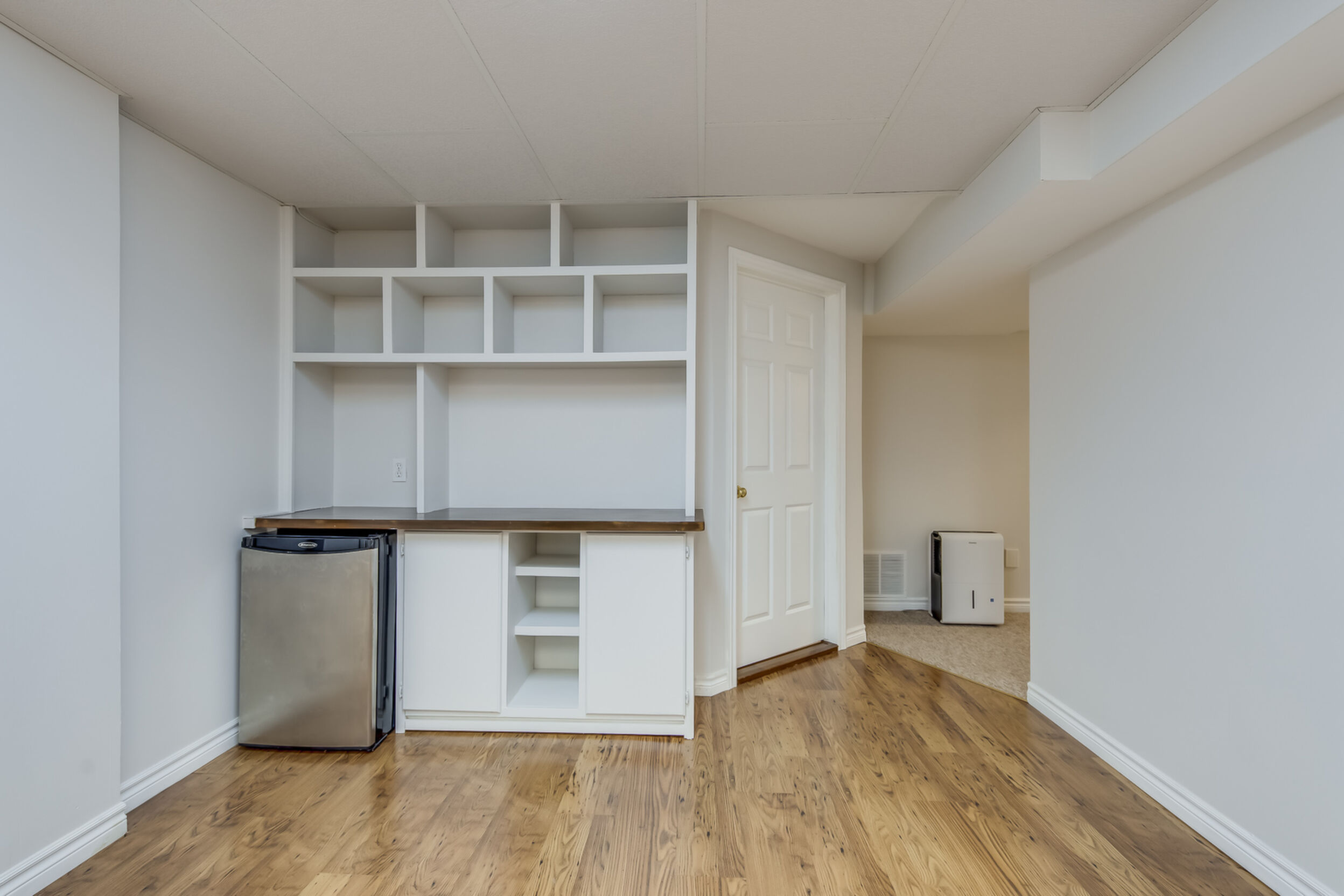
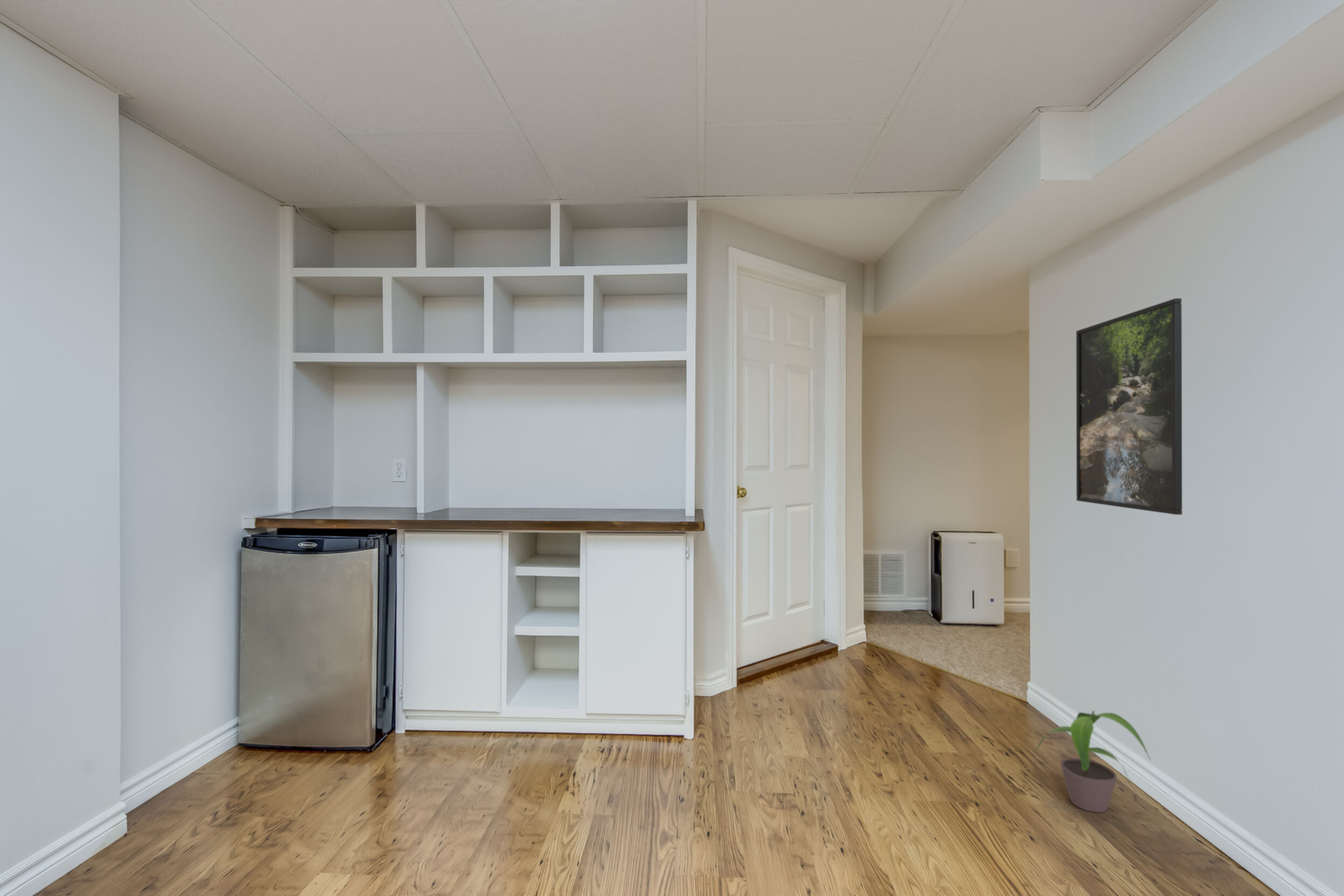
+ potted plant (1089, 757)
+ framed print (1123, 411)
